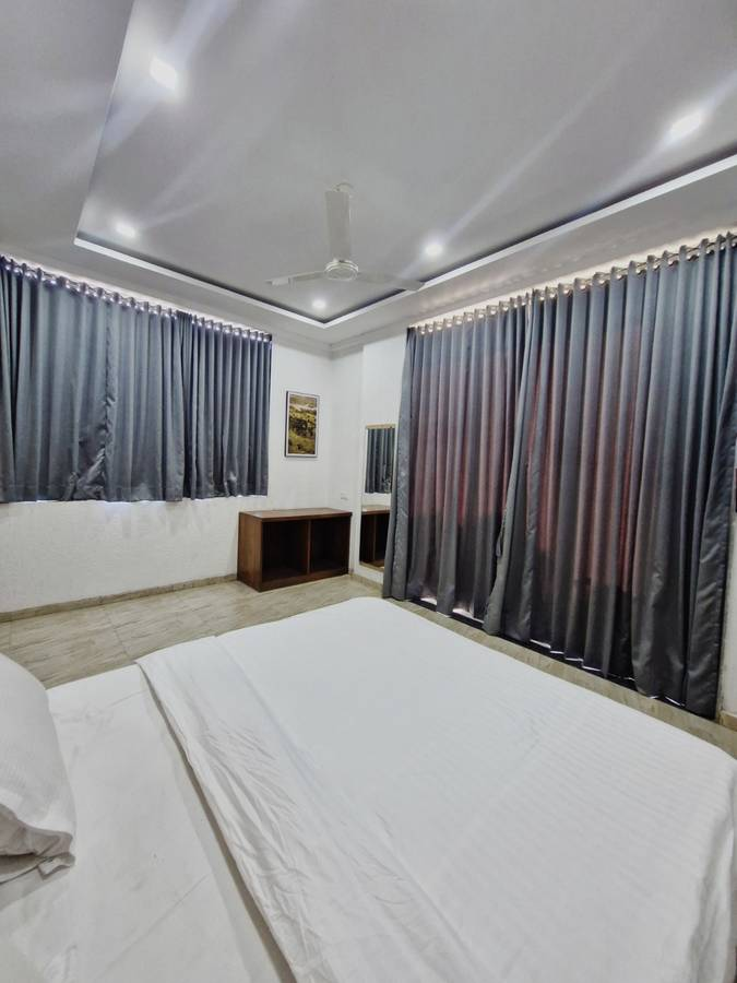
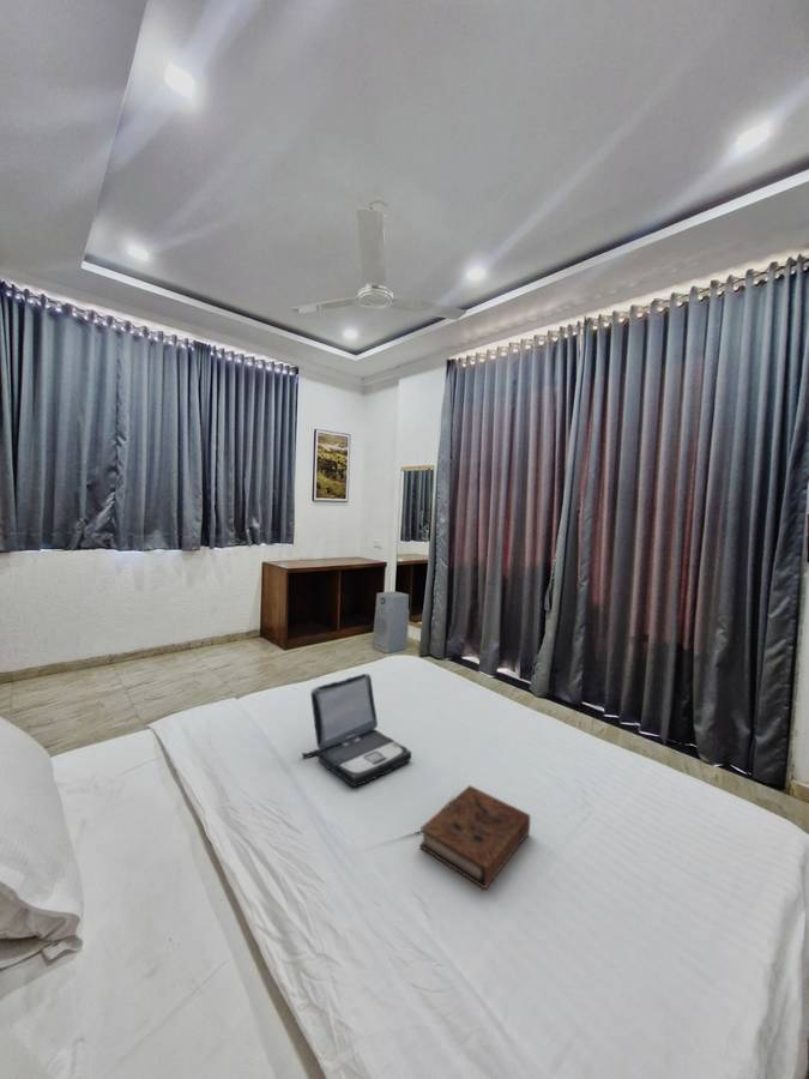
+ air purifier (391, 621)
+ laptop (358, 723)
+ book (476, 831)
